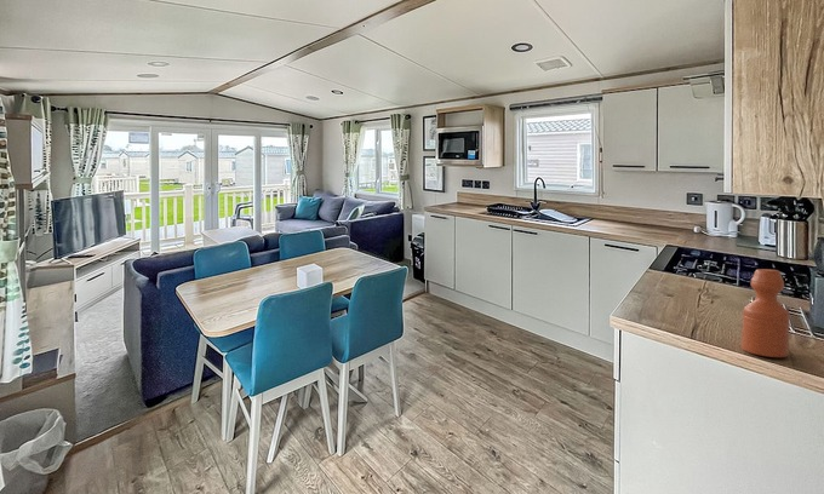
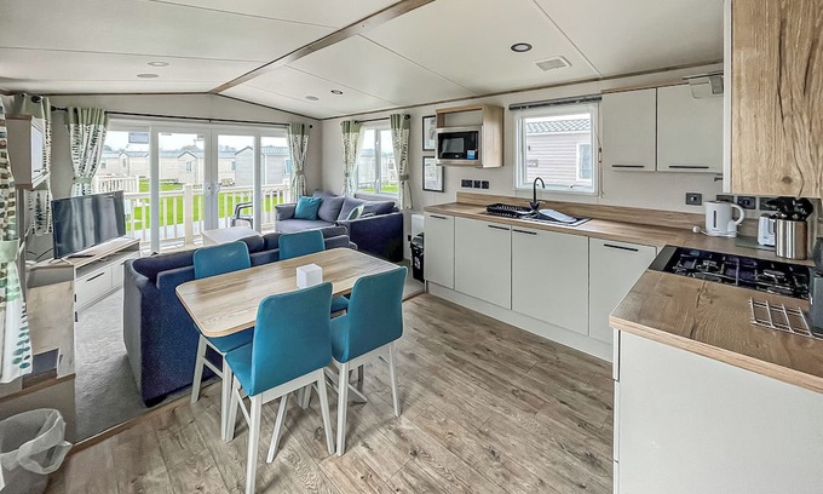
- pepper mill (766, 310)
